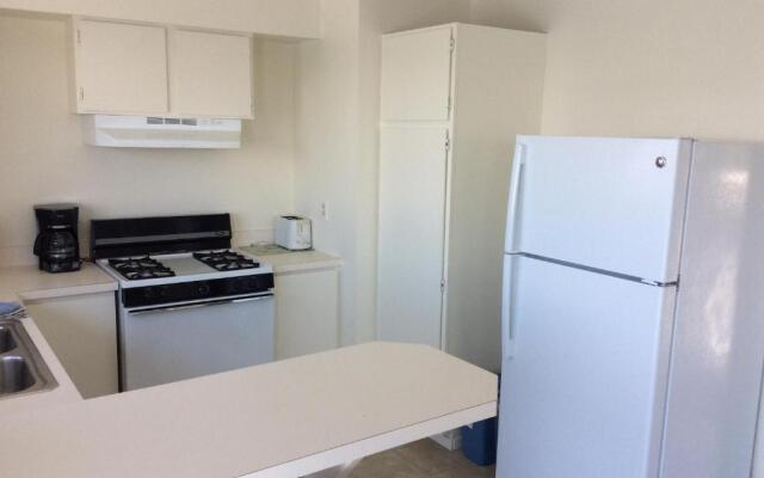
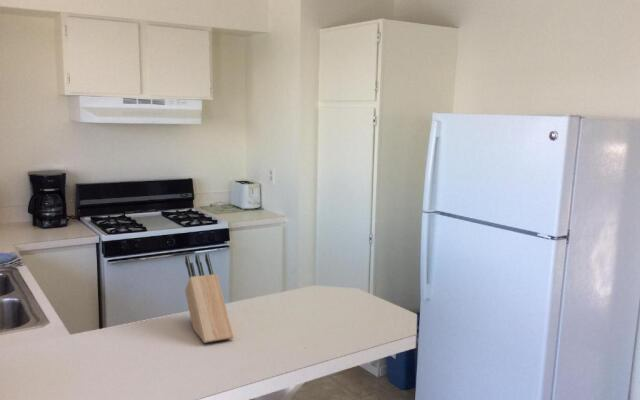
+ knife block (206, 294)
